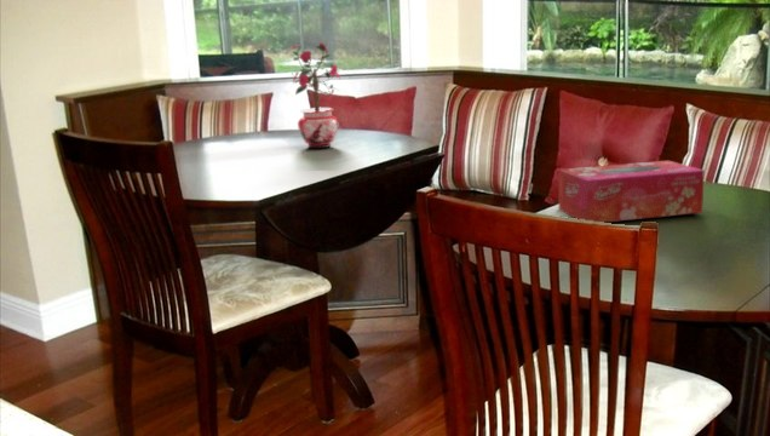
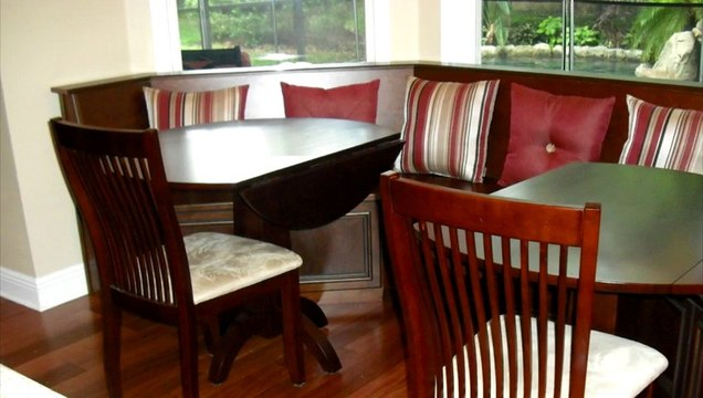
- potted plant (316, 93)
- tissue box (628, 190)
